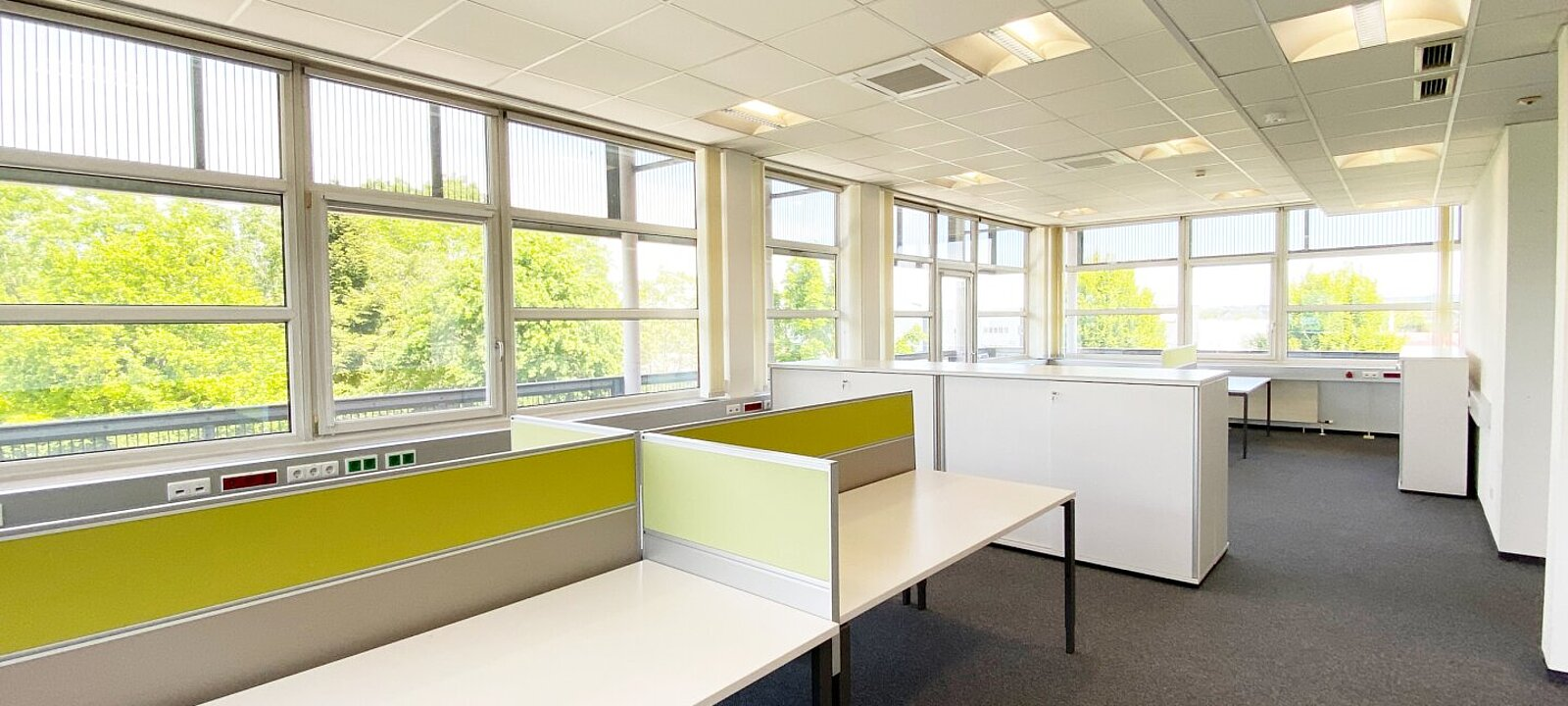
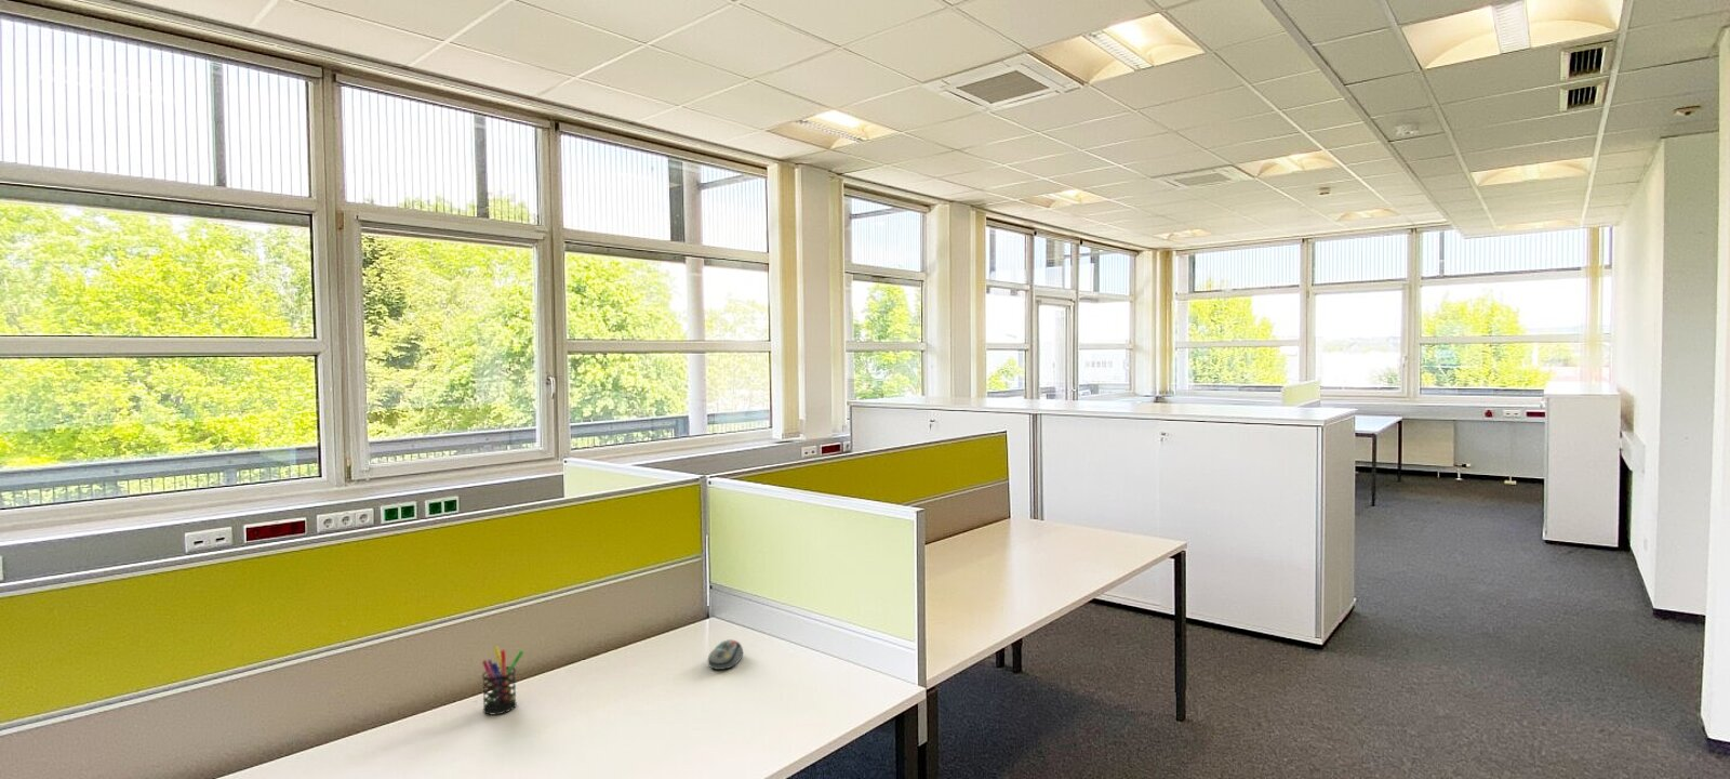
+ pen holder (503, 676)
+ computer mouse (726, 652)
